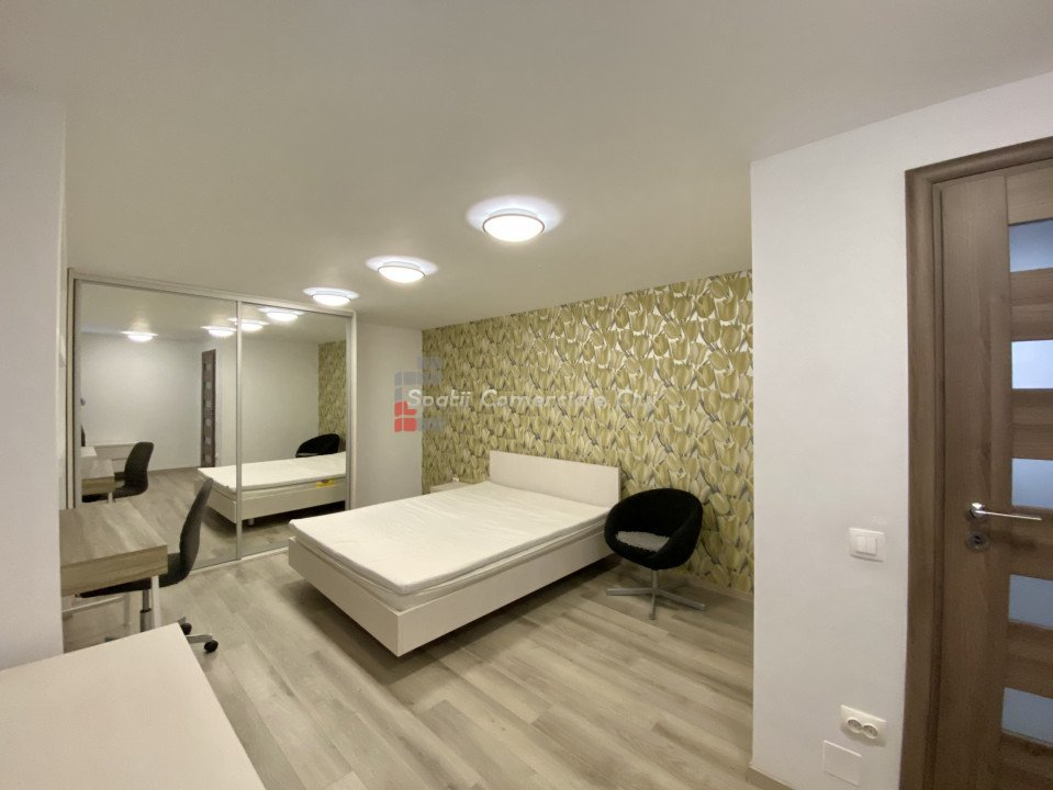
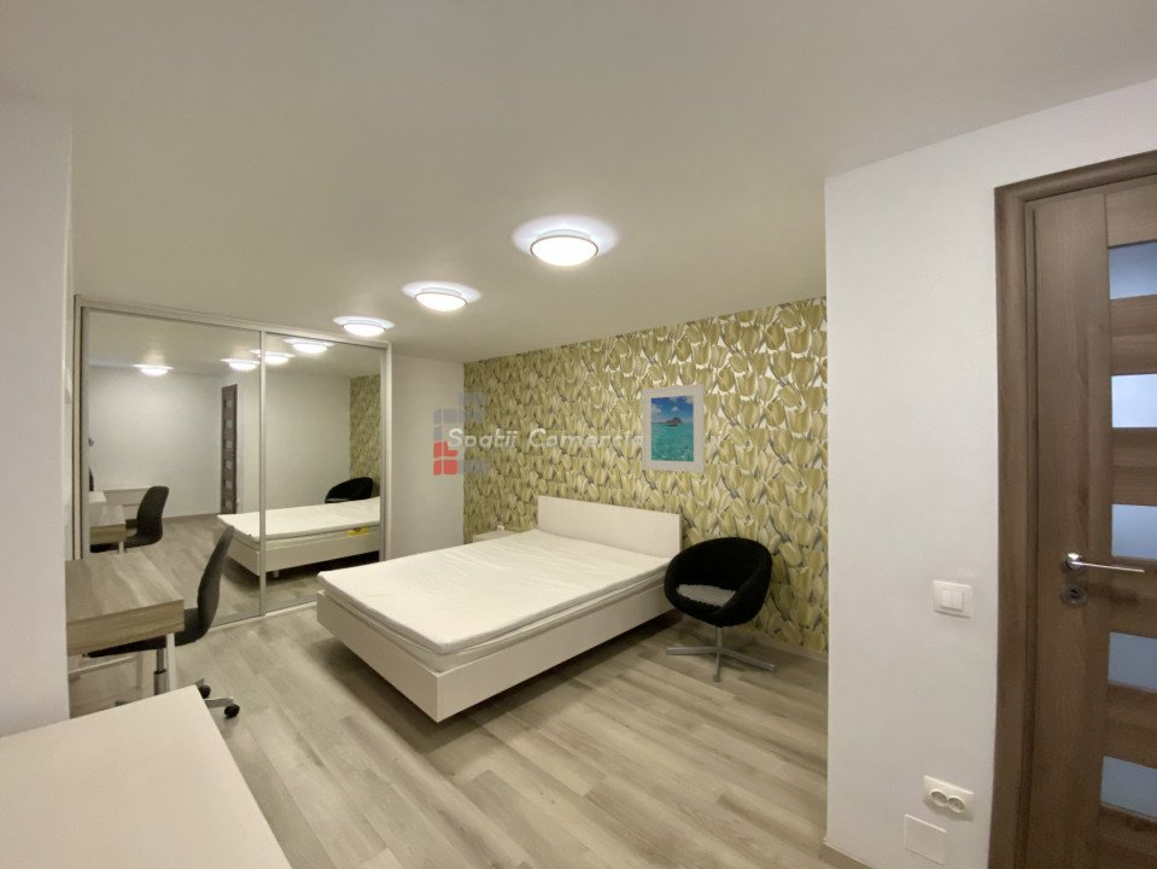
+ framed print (671, 428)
